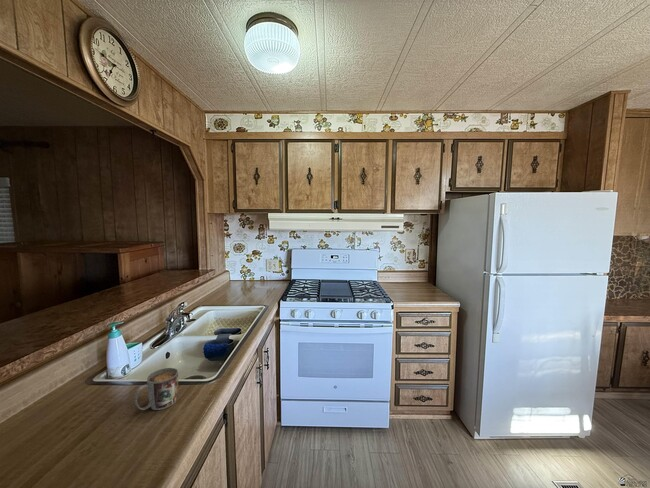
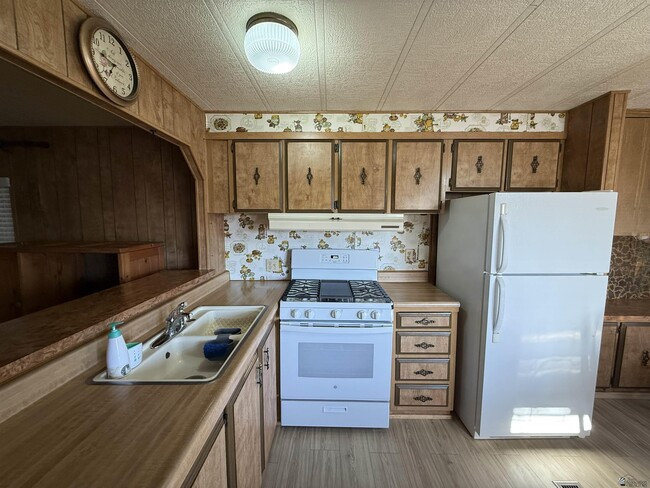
- mug (157, 391)
